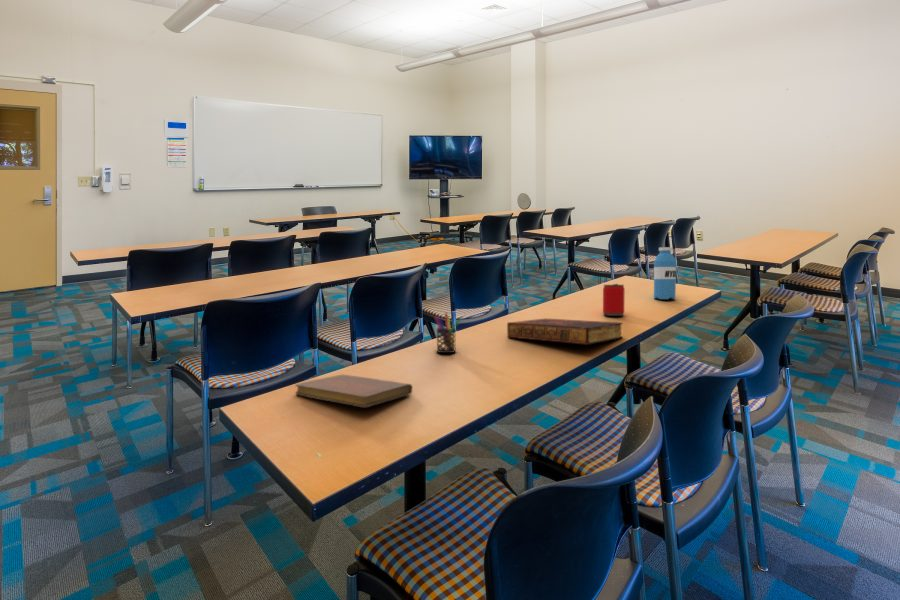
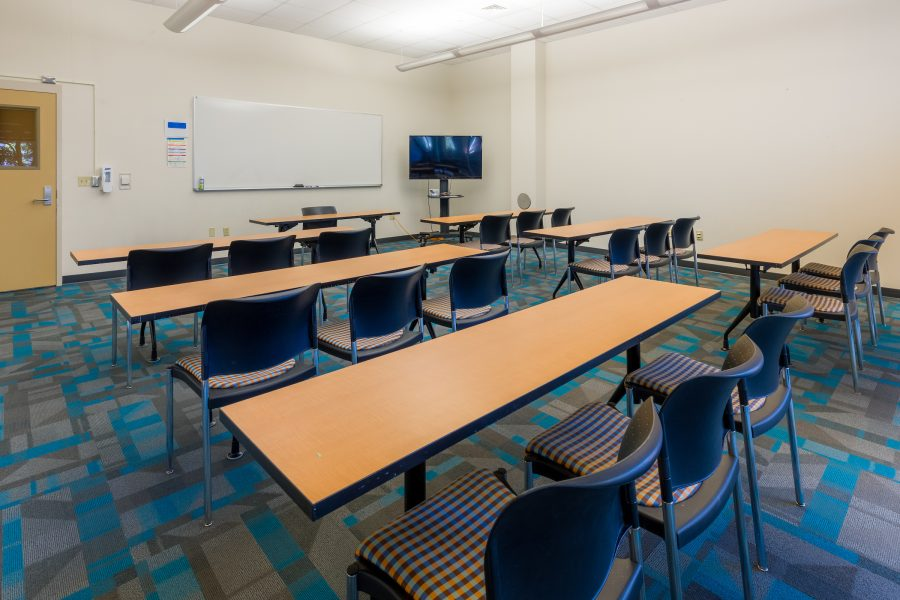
- notebook (353, 388)
- beverage can (613, 299)
- pen holder (448, 331)
- book (564, 330)
- water bottle (664, 273)
